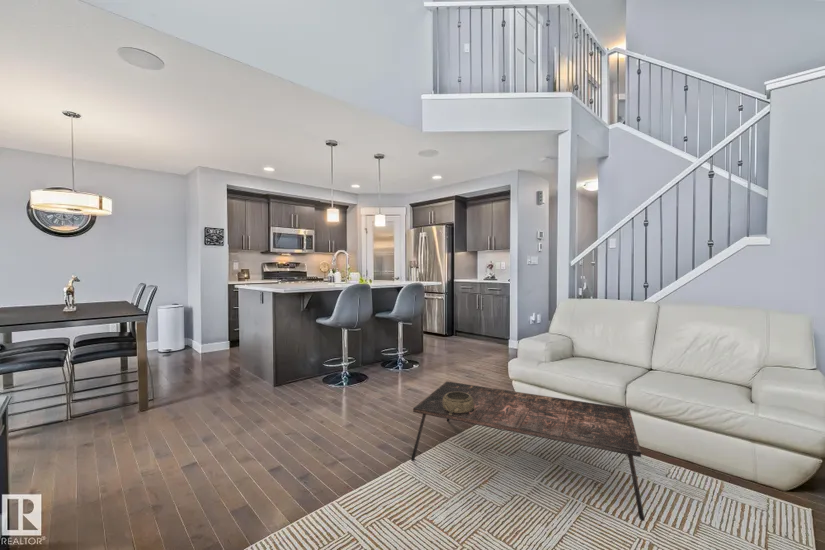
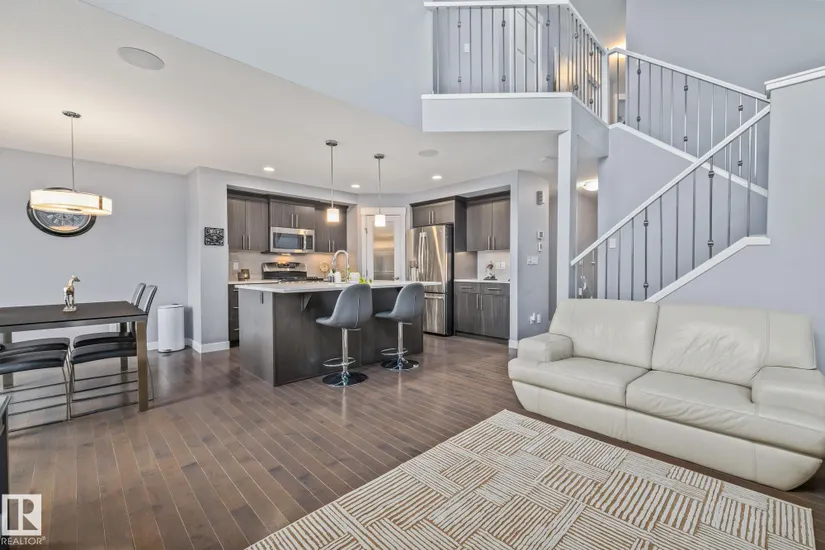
- coffee table (521, 433)
- decorative bowl (459, 402)
